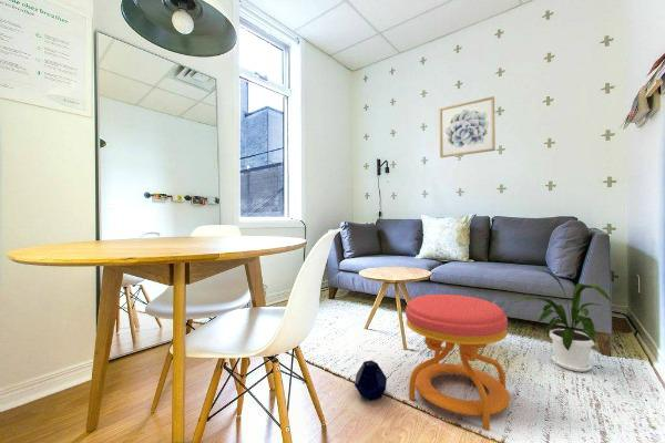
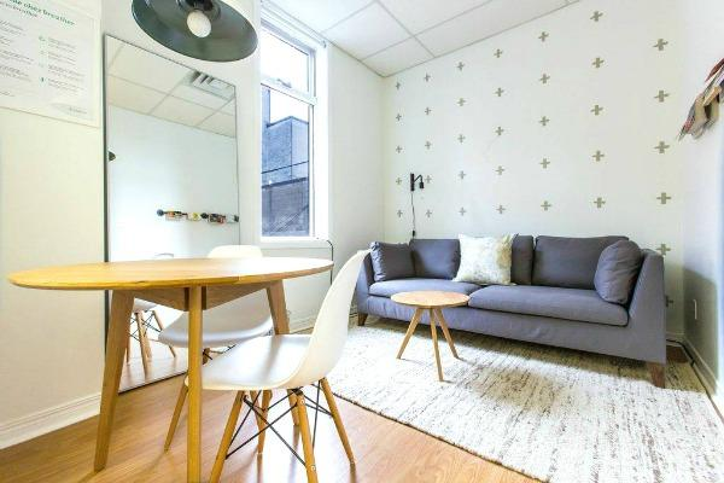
- stool (459, 349)
- wall art (466, 128)
- house plant (565, 318)
- speaker (370, 378)
